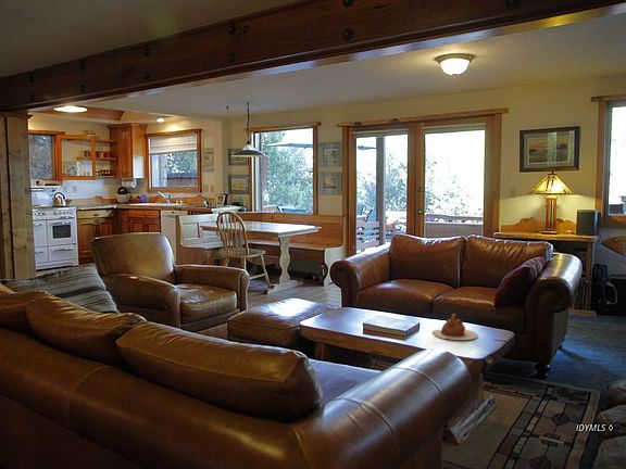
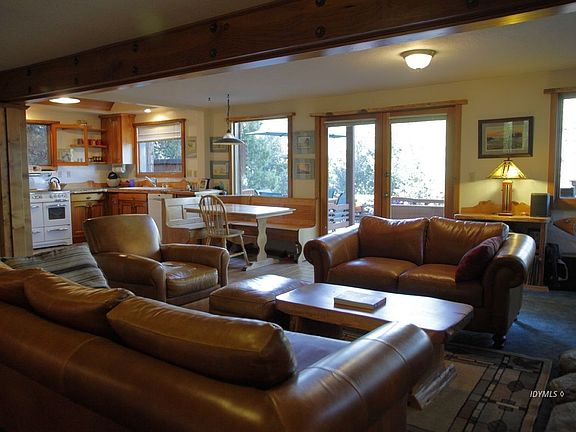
- teapot (454, 324)
